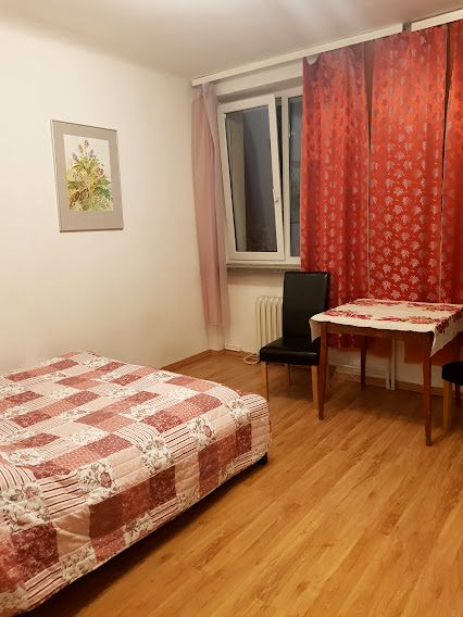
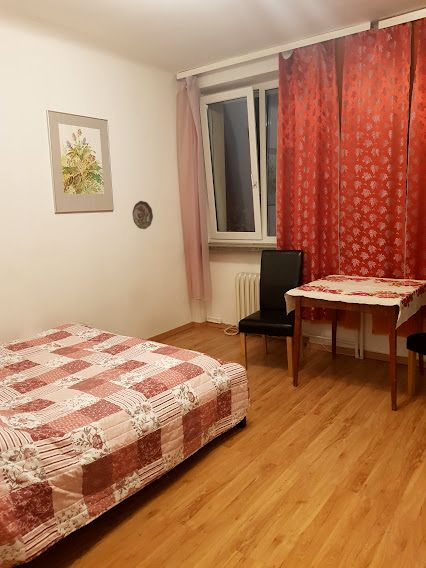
+ decorative plate (142, 215)
